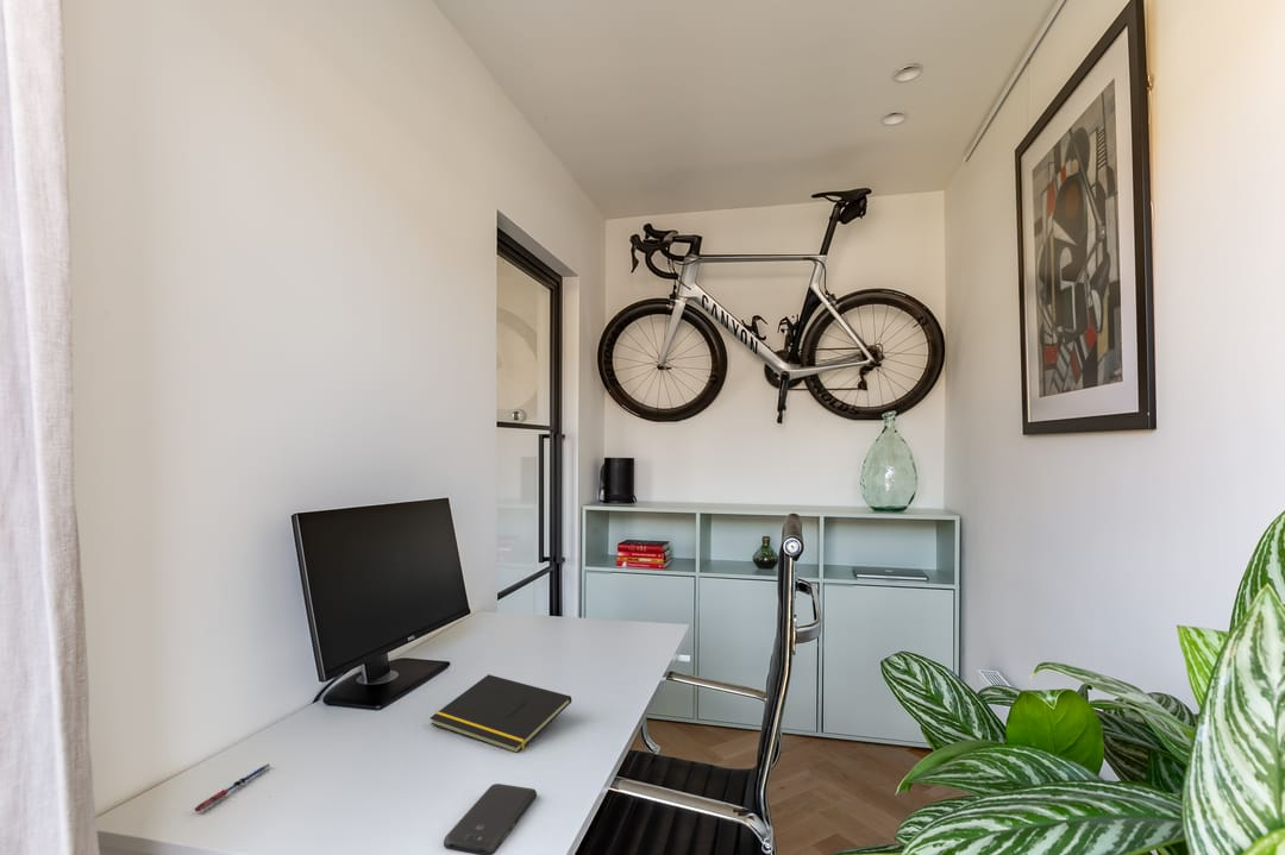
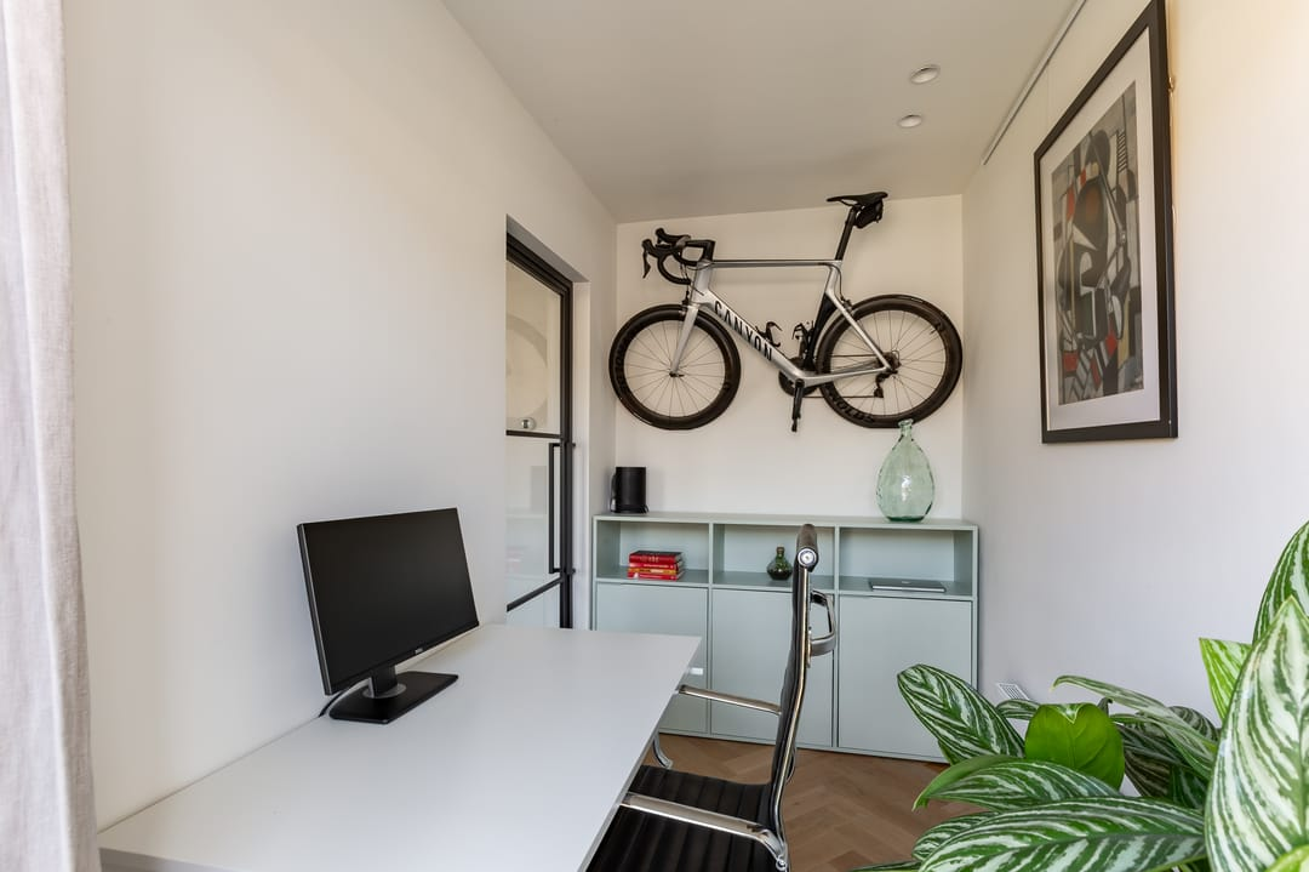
- smartphone (493, 815)
- pen (234, 784)
- notepad (501, 710)
